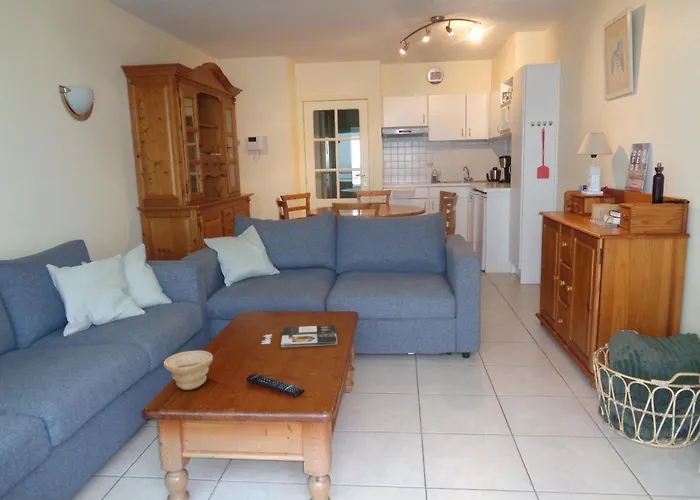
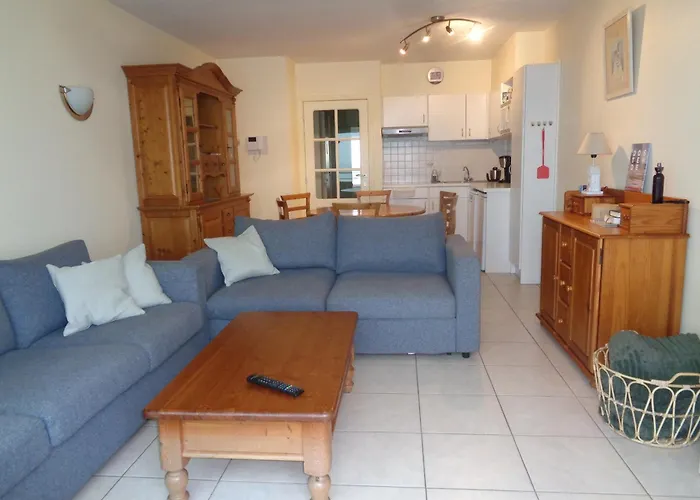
- magazine (299, 336)
- bowl (189, 372)
